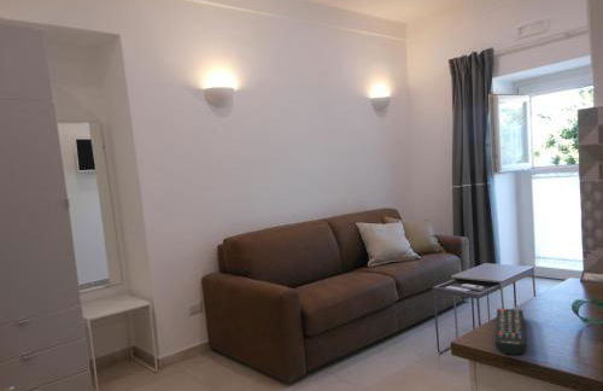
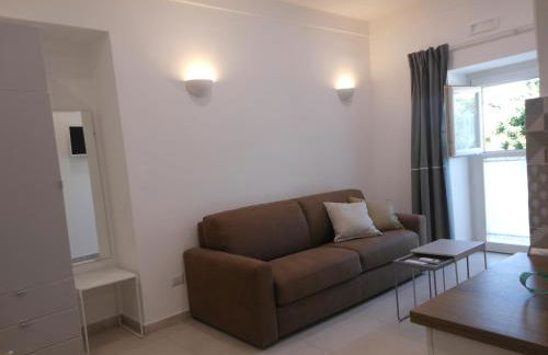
- remote control (510, 328)
